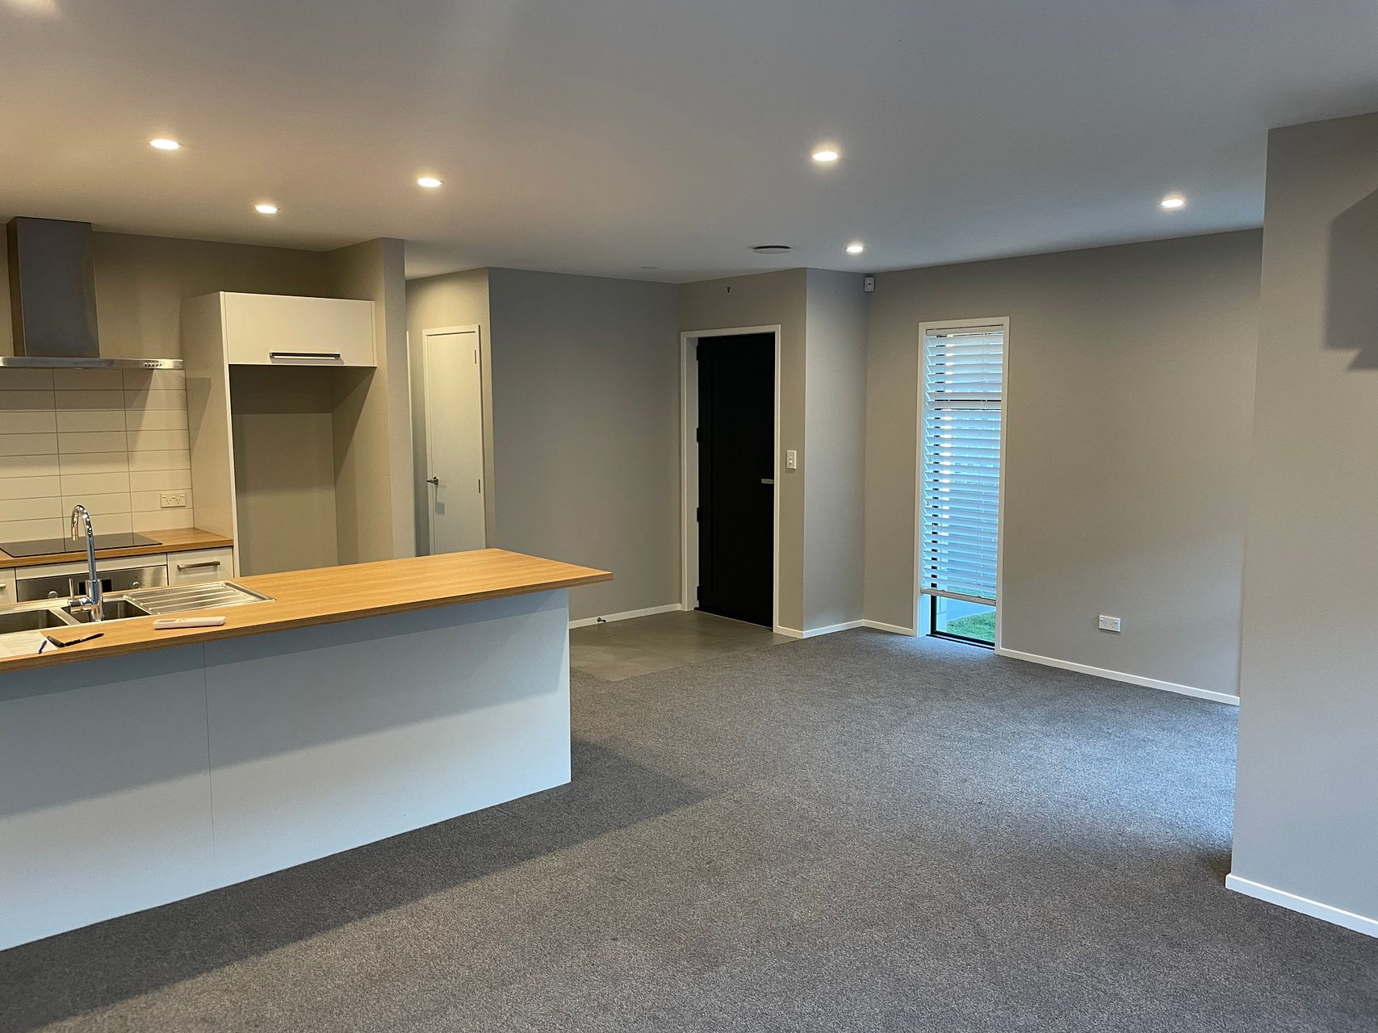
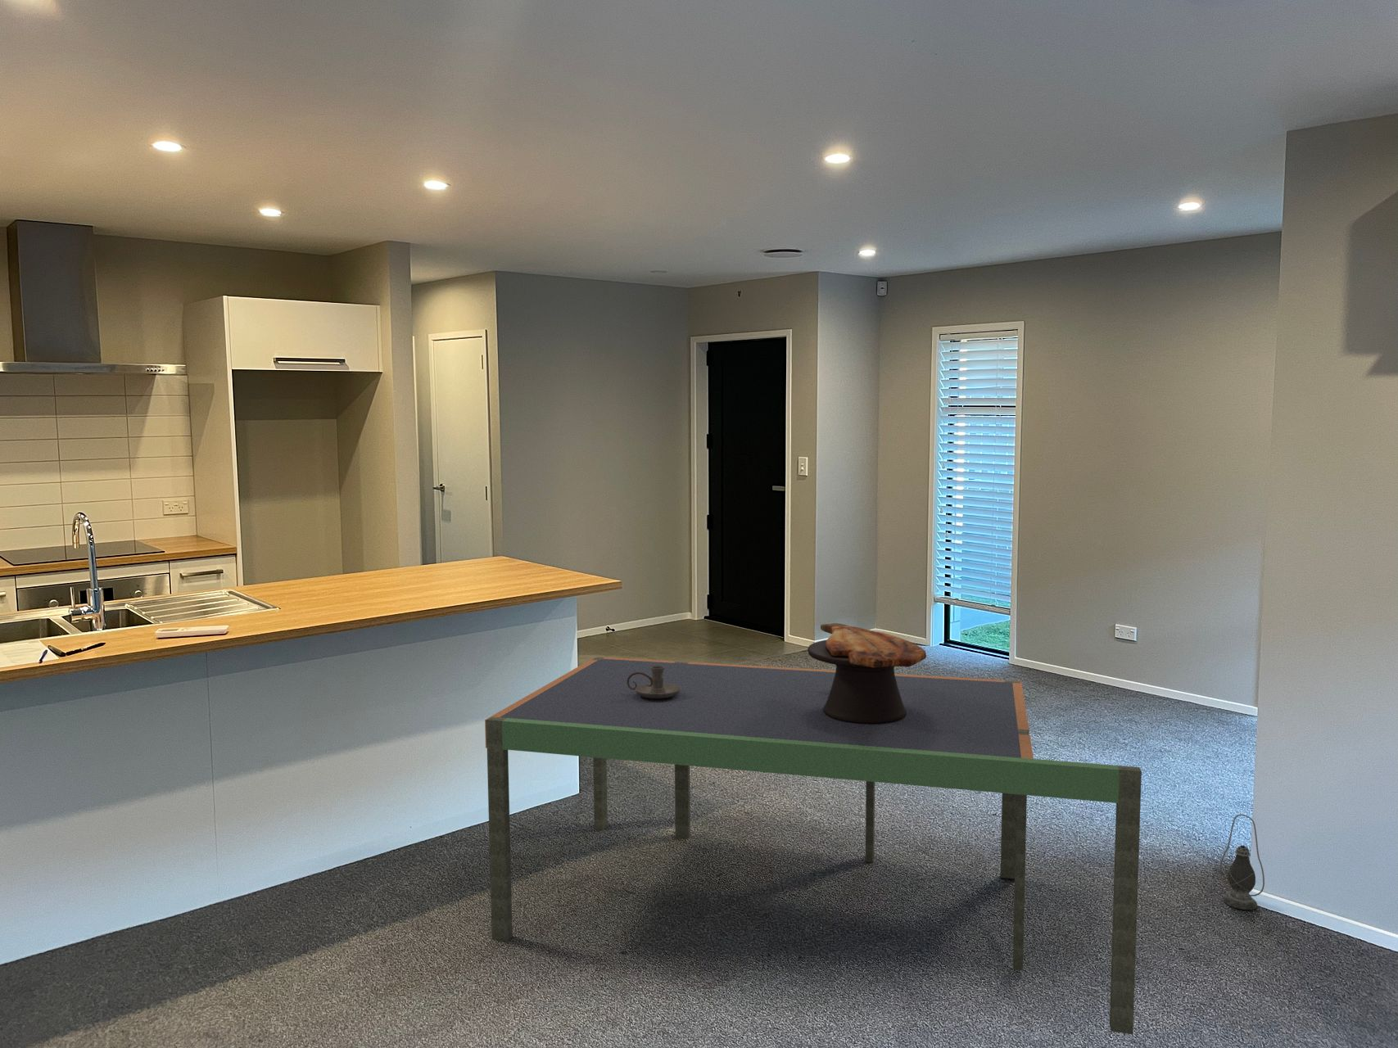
+ candle holder (653, 680)
+ dining table (815, 776)
+ lantern (1243, 859)
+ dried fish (864, 674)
